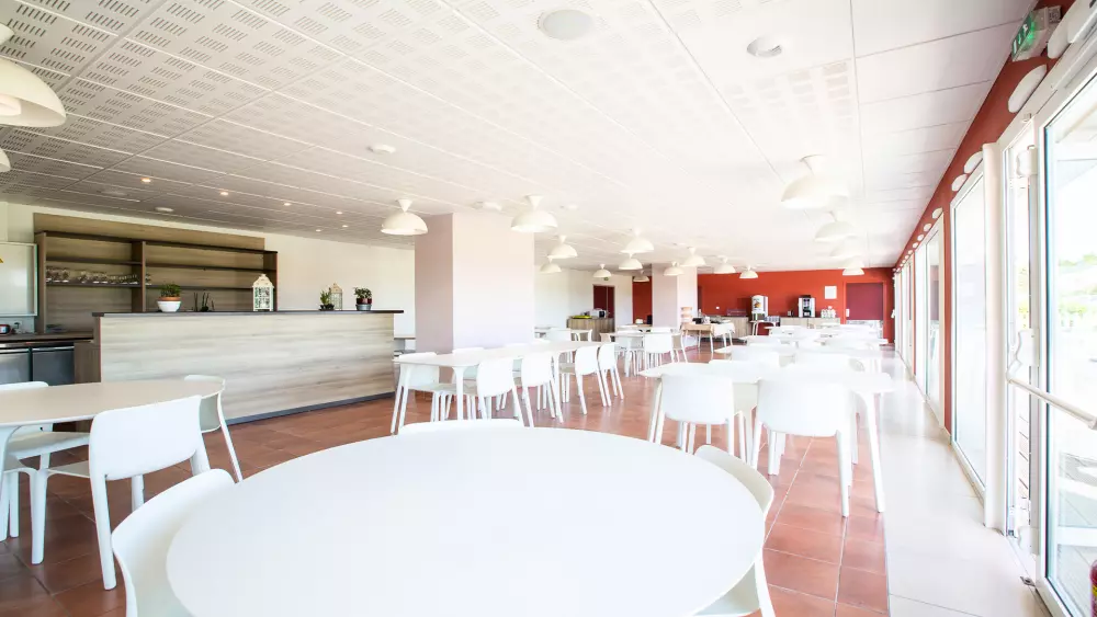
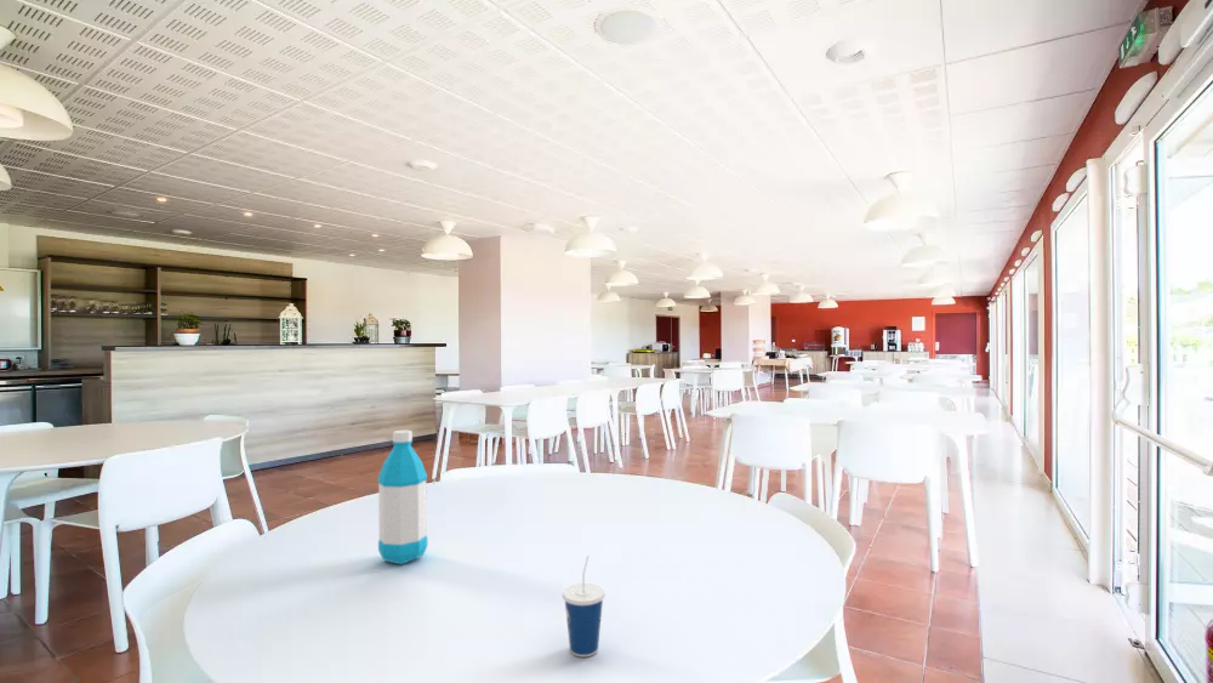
+ cup (583, 604)
+ water bottle (403, 494)
